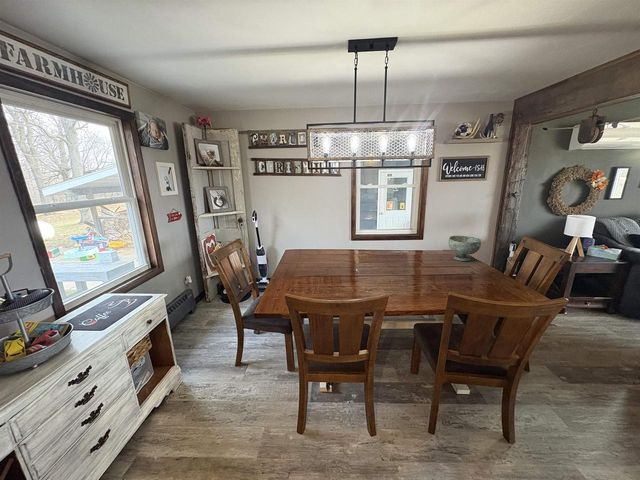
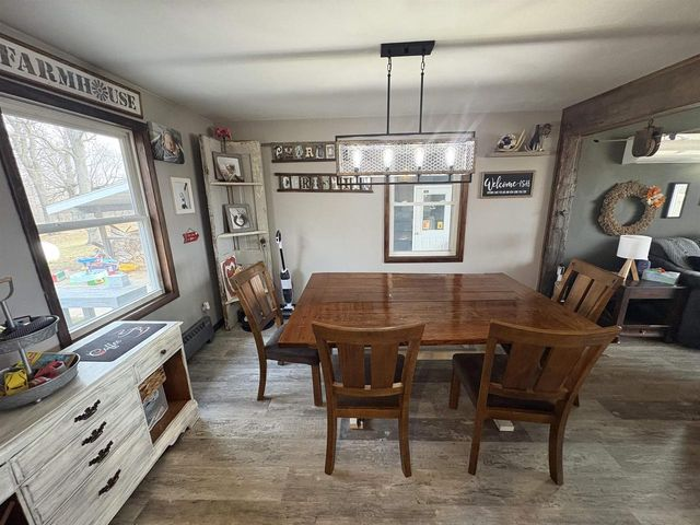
- decorative bowl (463, 248)
